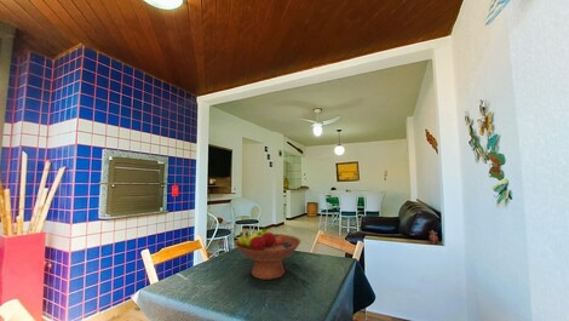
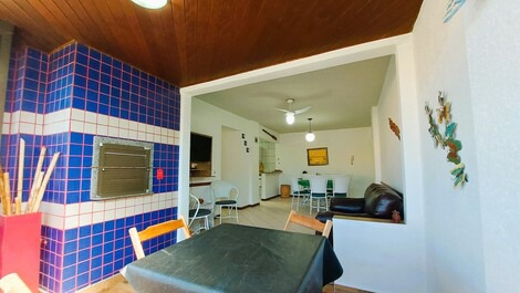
- fruit bowl (268, 251)
